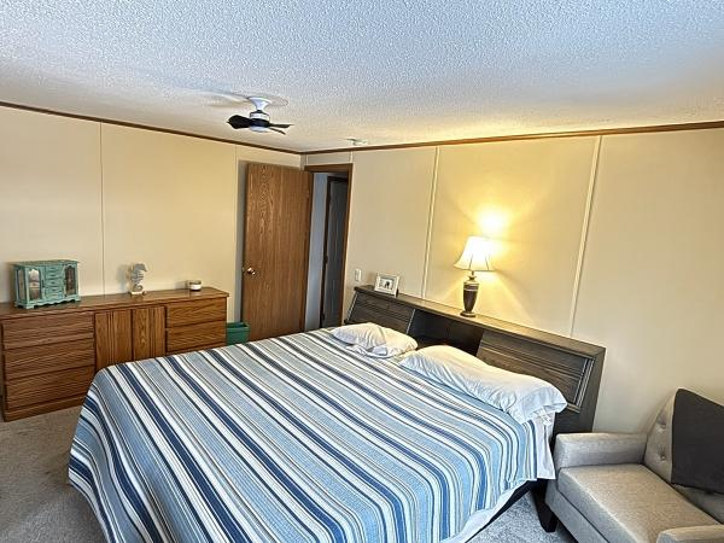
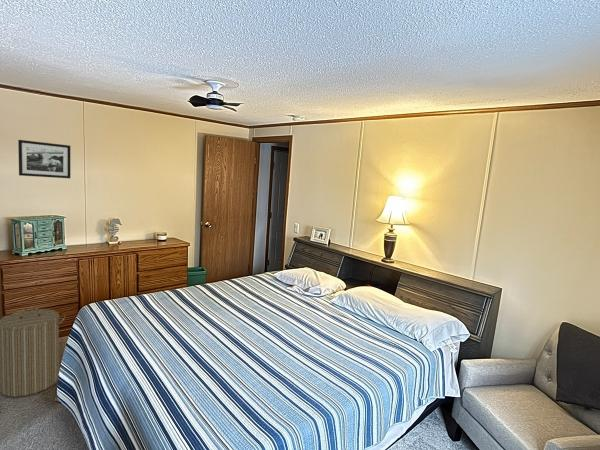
+ picture frame (45, 160)
+ laundry hamper (29, 345)
